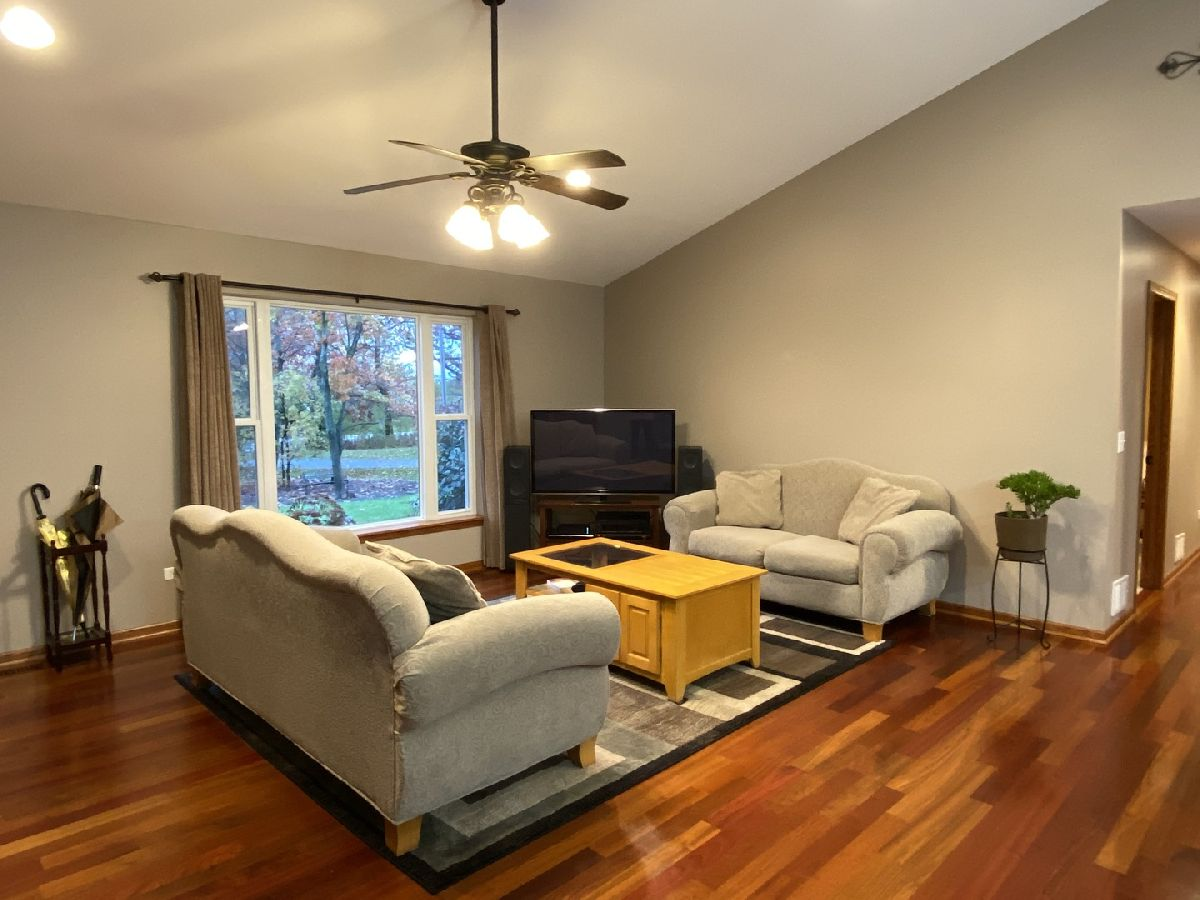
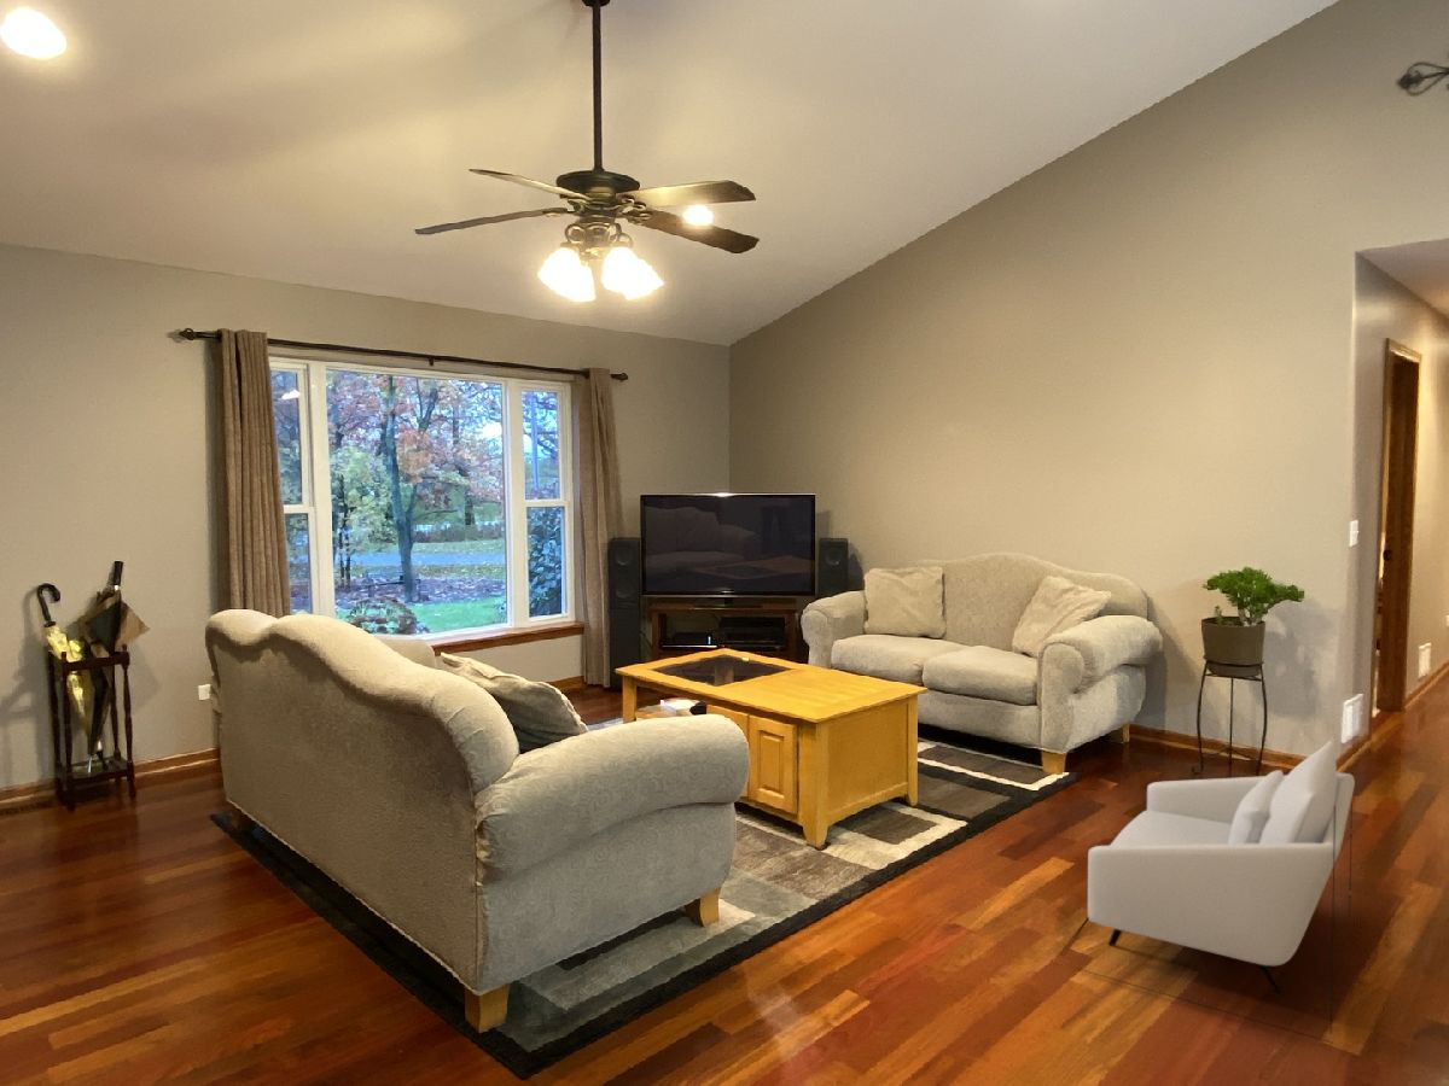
+ armchair (1180, 837)
